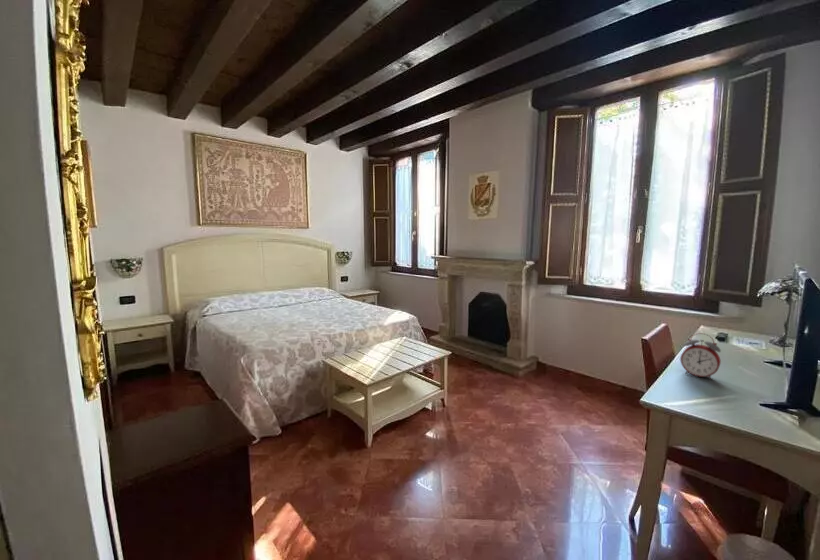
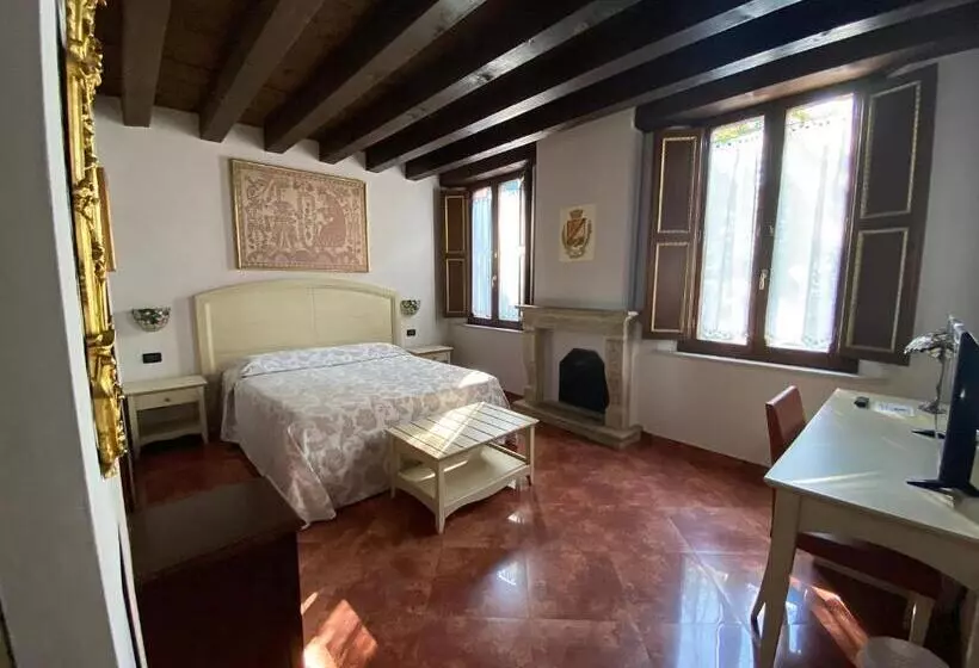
- alarm clock (700, 354)
